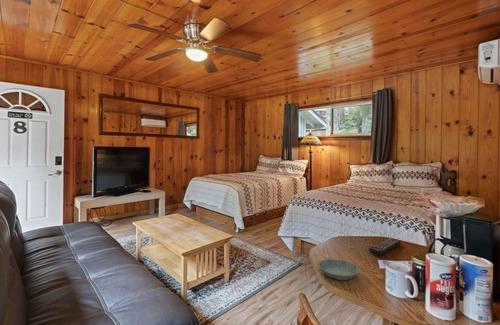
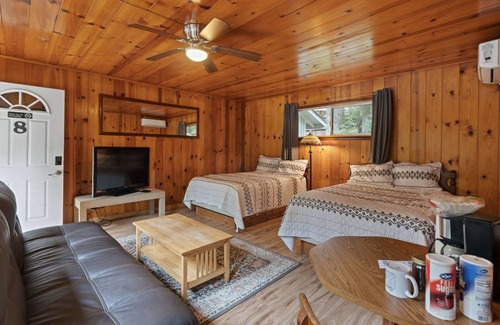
- saucer (338, 270)
- remote control (385, 246)
